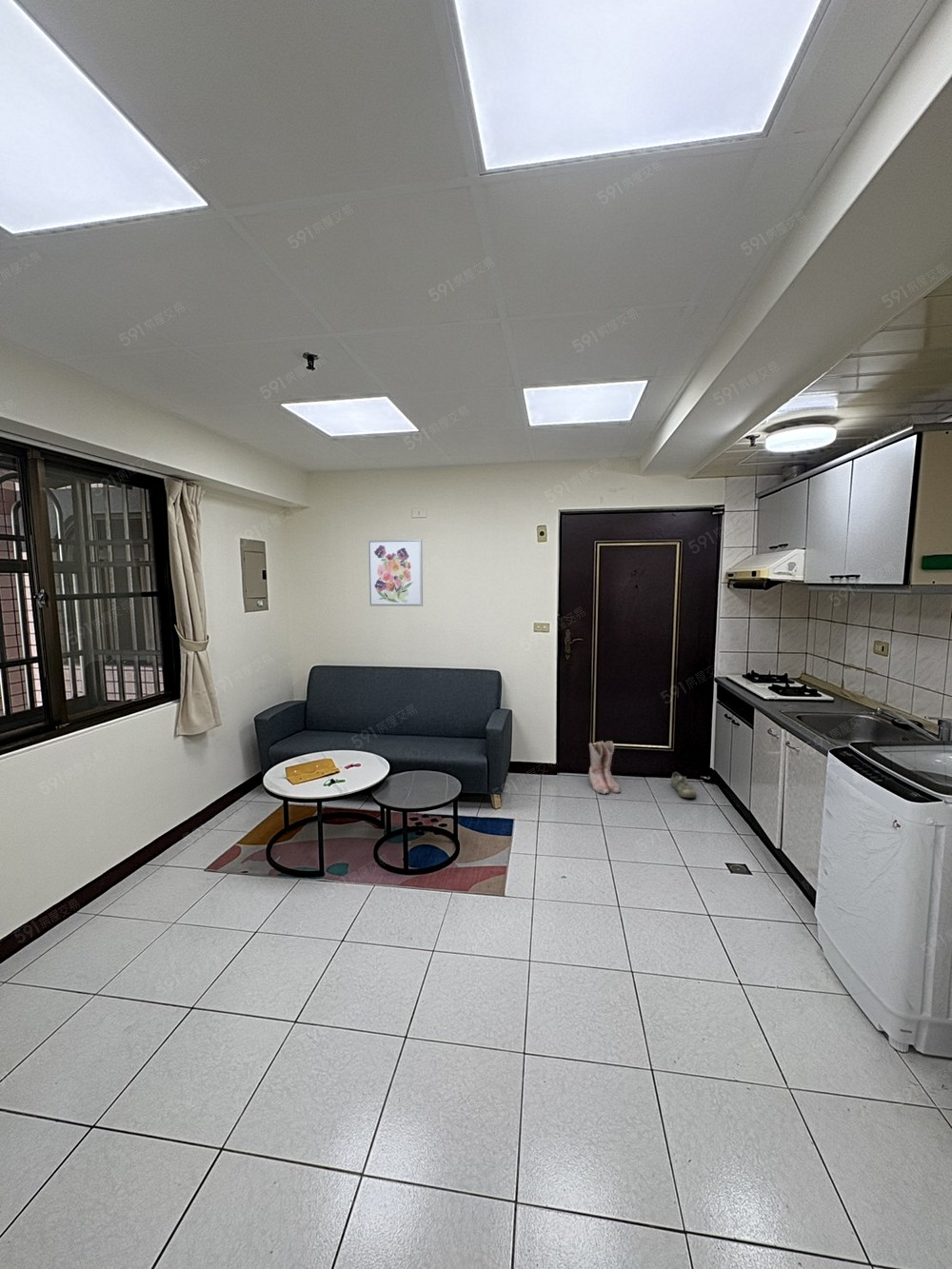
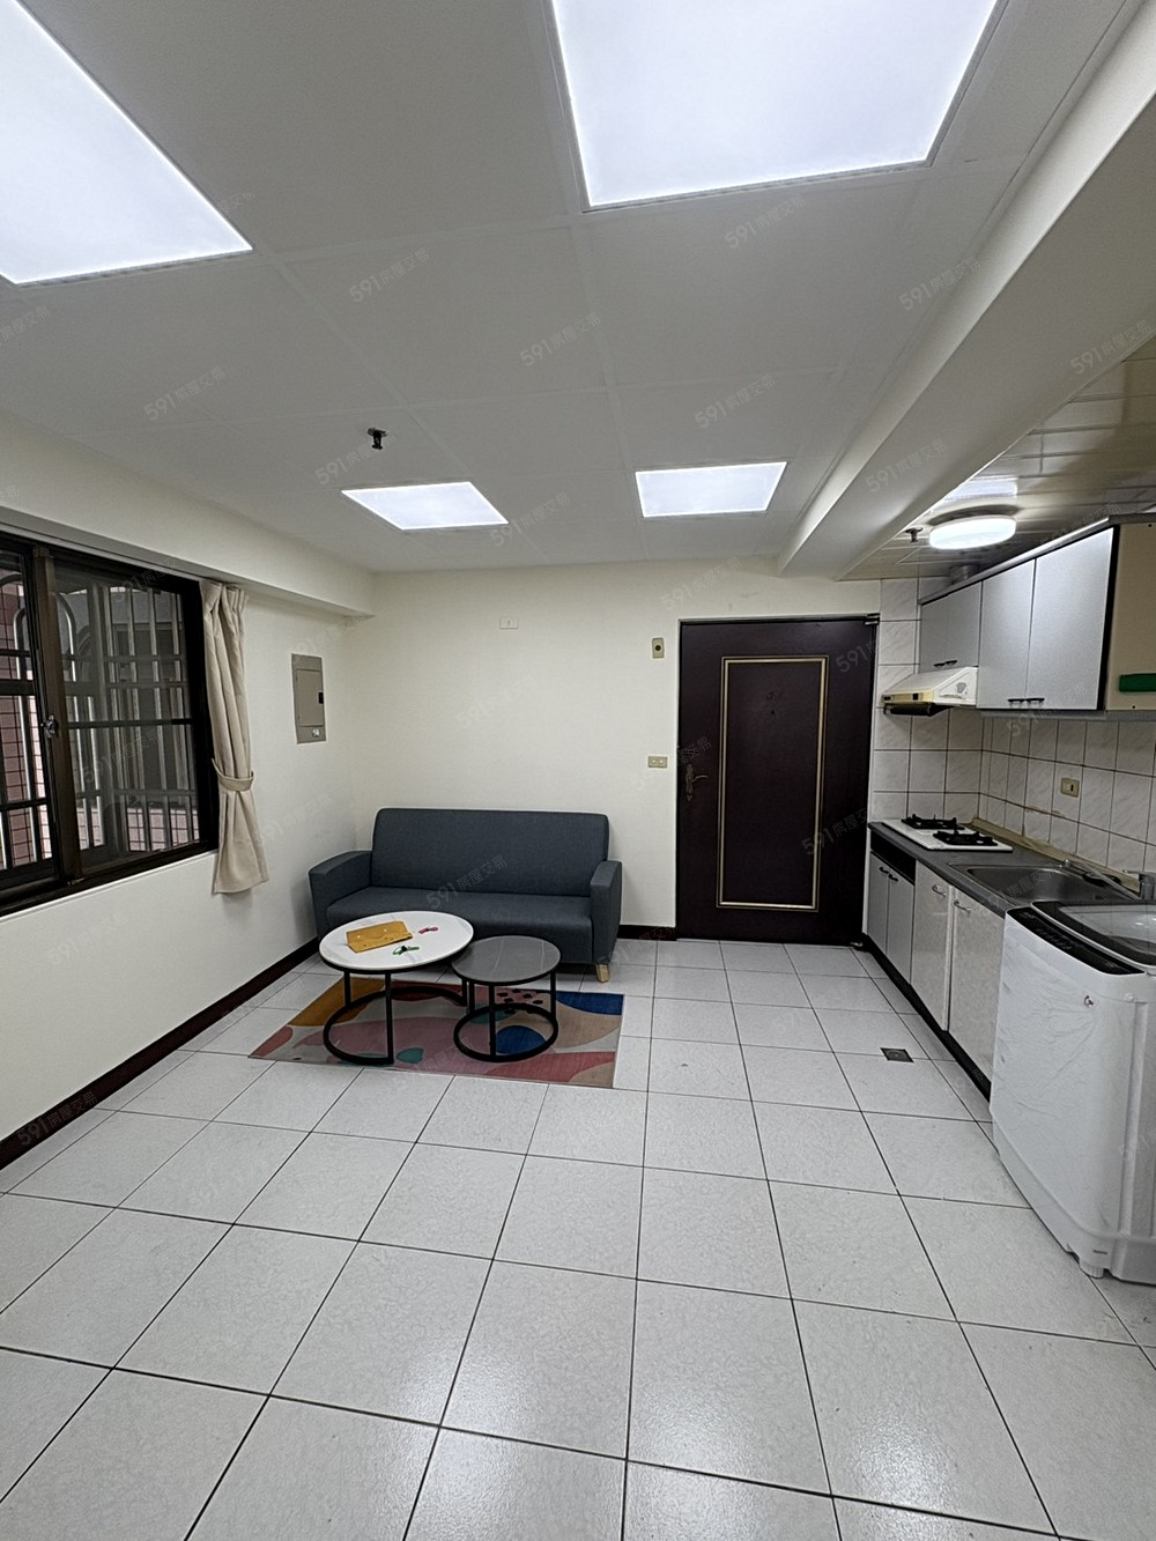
- boots (605, 764)
- shoe (684, 783)
- wall art (395, 573)
